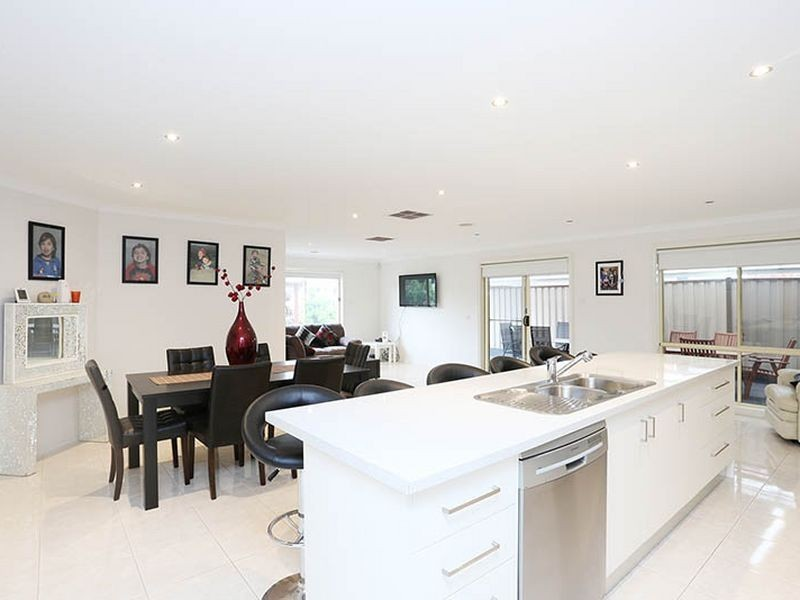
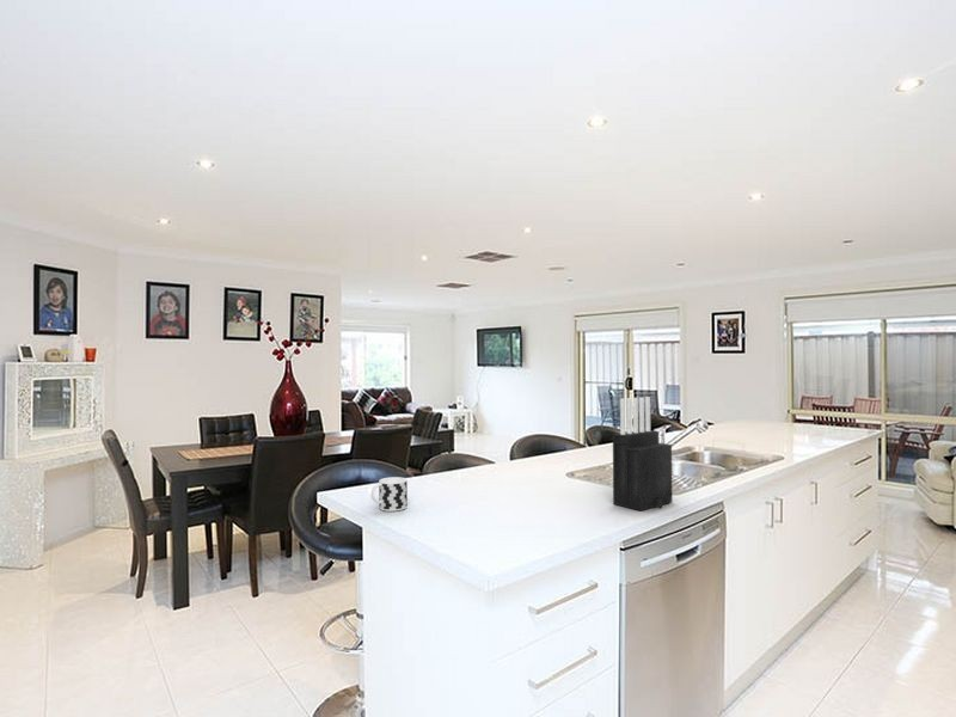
+ knife block (645, 451)
+ cup (388, 494)
